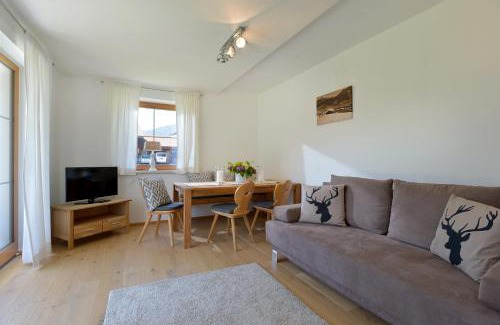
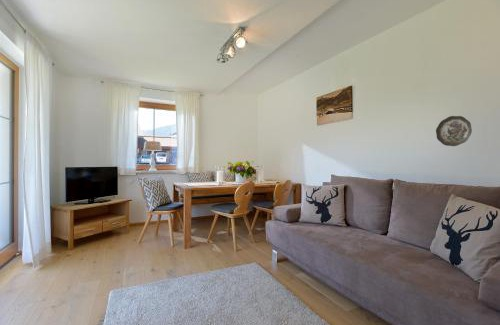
+ decorative plate (453, 131)
